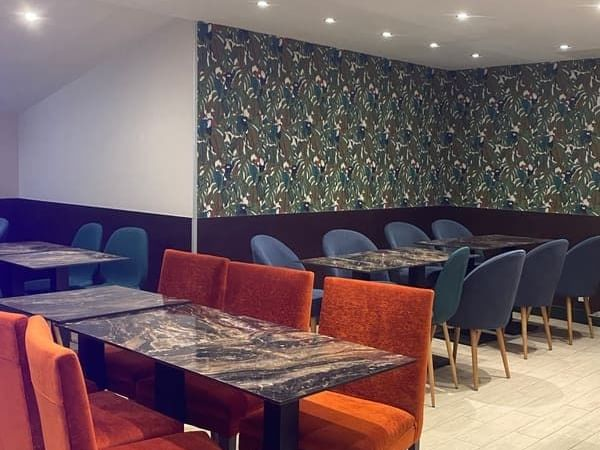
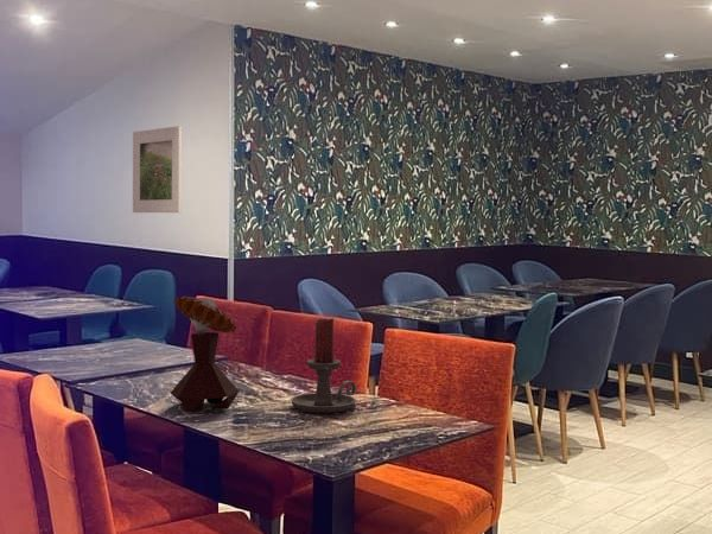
+ candle holder (330, 361)
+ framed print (155, 171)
+ mushroom (204, 350)
